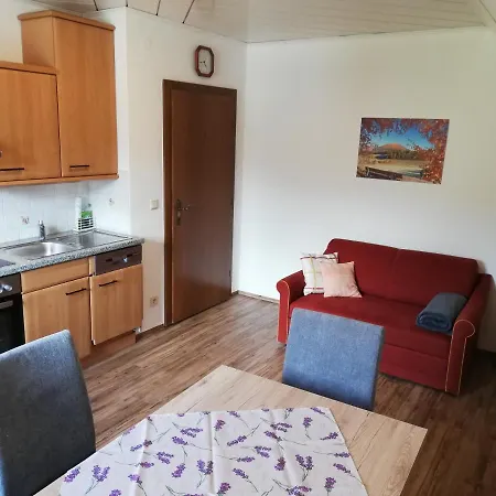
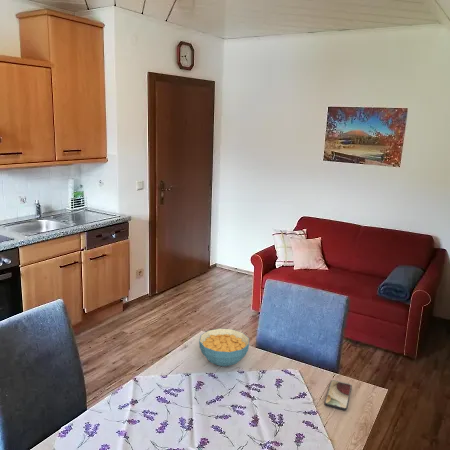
+ smartphone (338, 394)
+ cereal bowl (223, 351)
